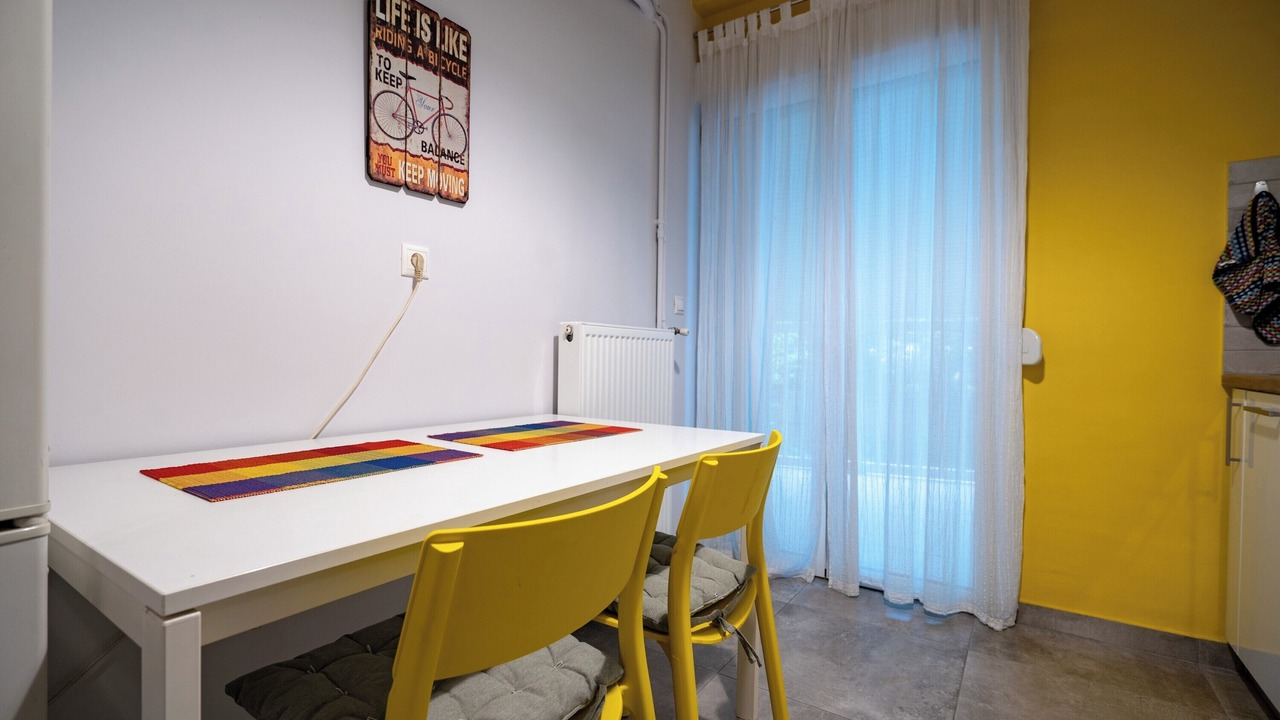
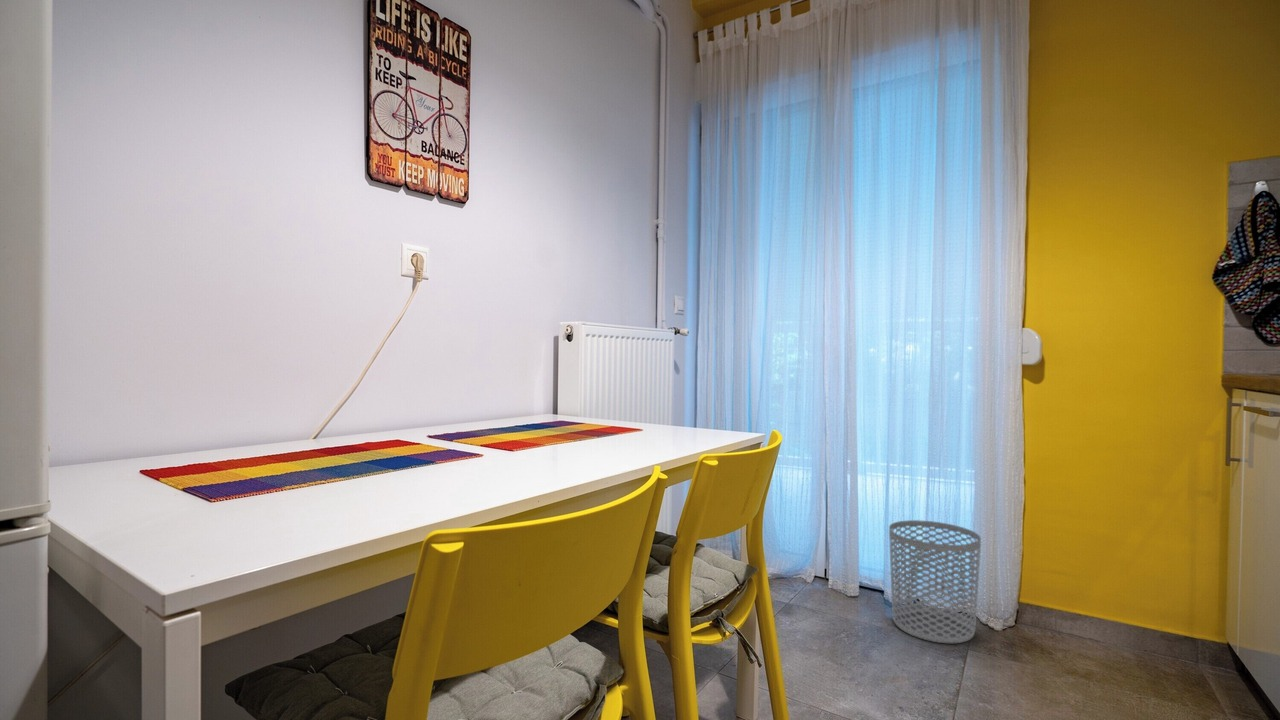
+ waste bin (933, 579)
